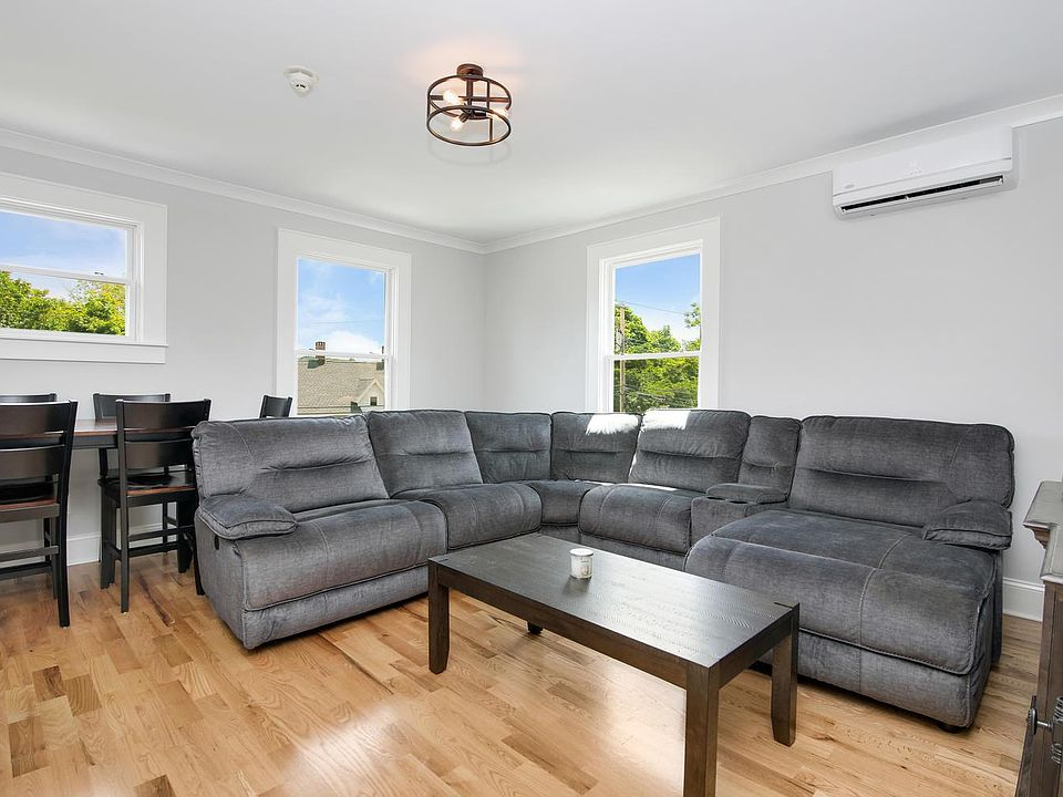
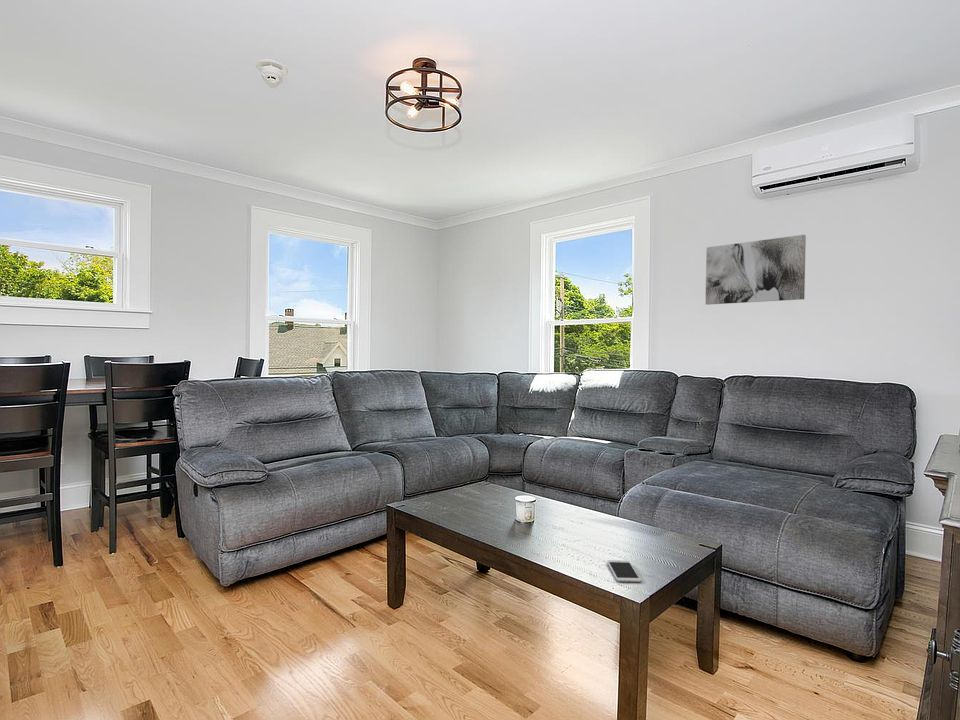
+ wall art (752, 271)
+ smartphone (623, 570)
